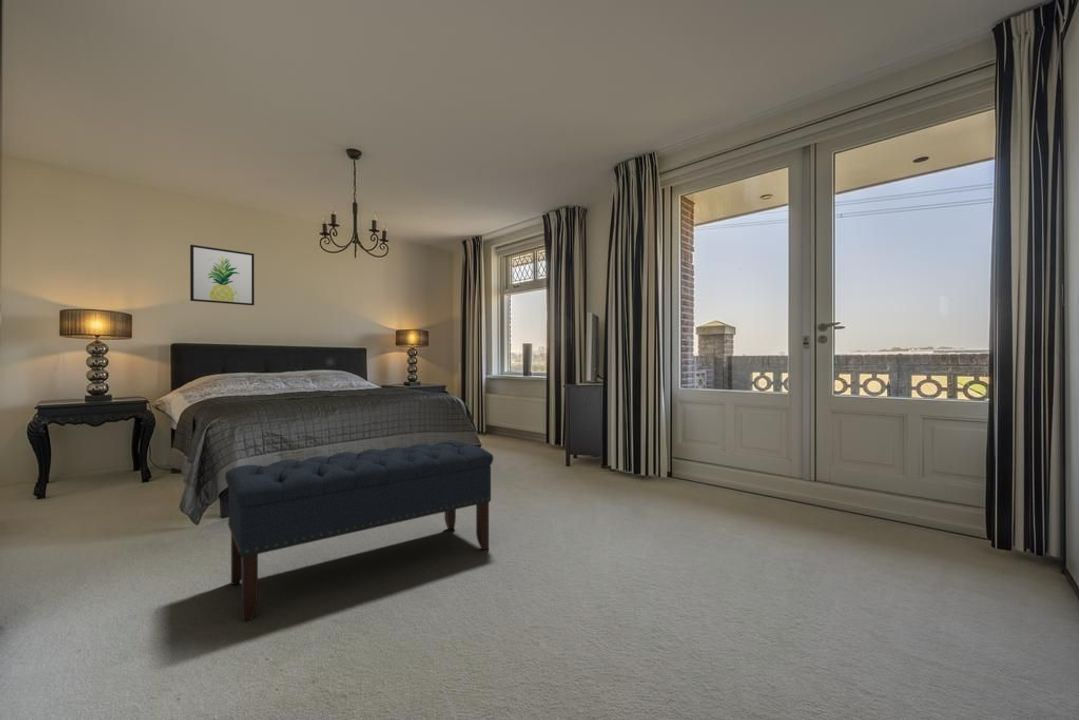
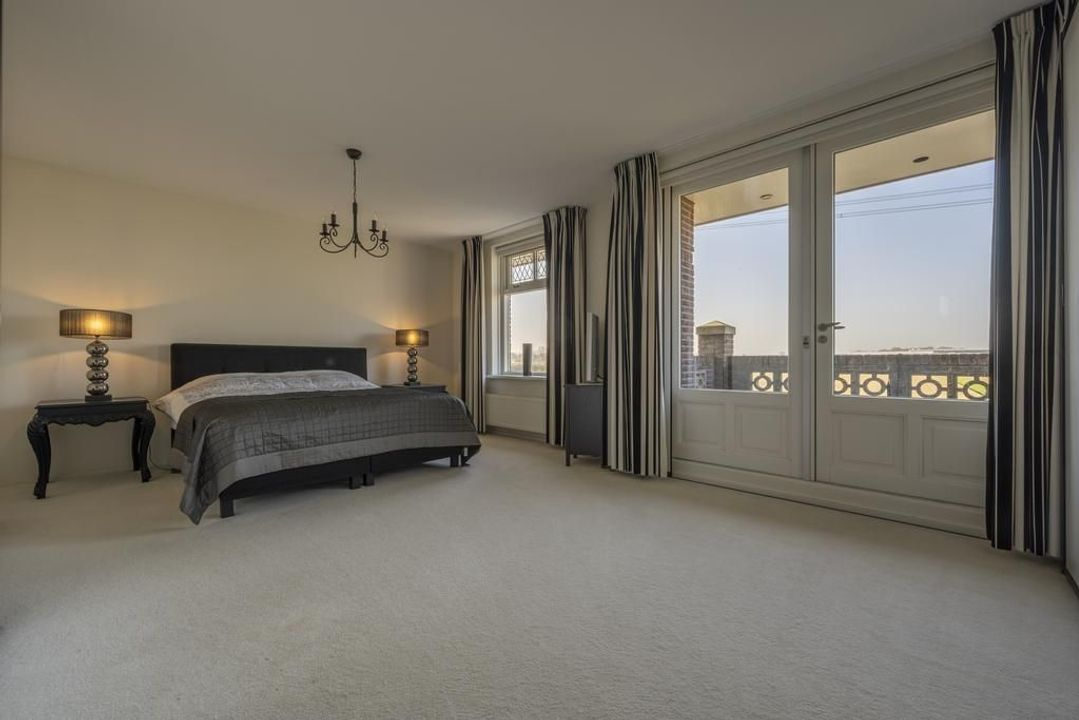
- bench (370, 509)
- wall art (223, 276)
